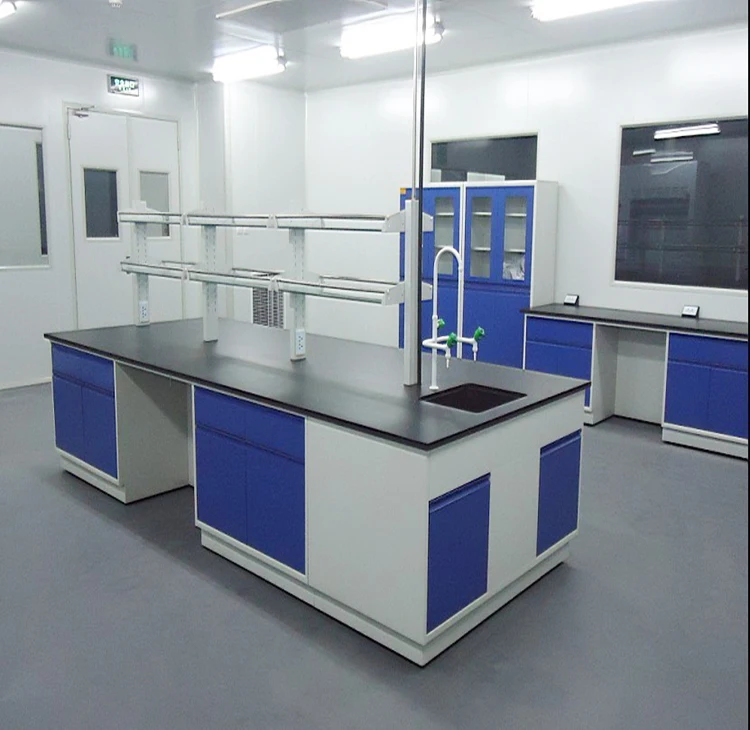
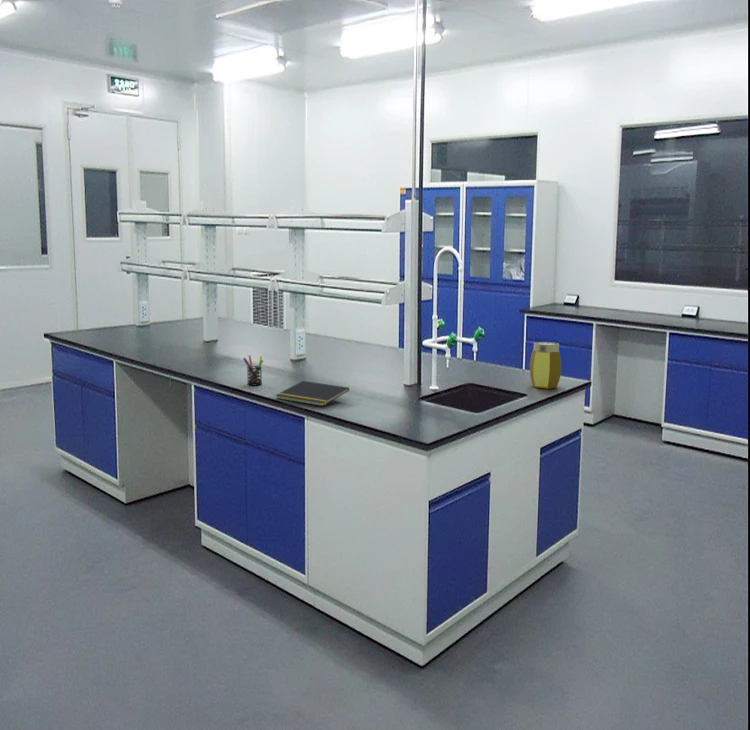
+ pen holder (254, 369)
+ notepad (312, 392)
+ jar (545, 365)
